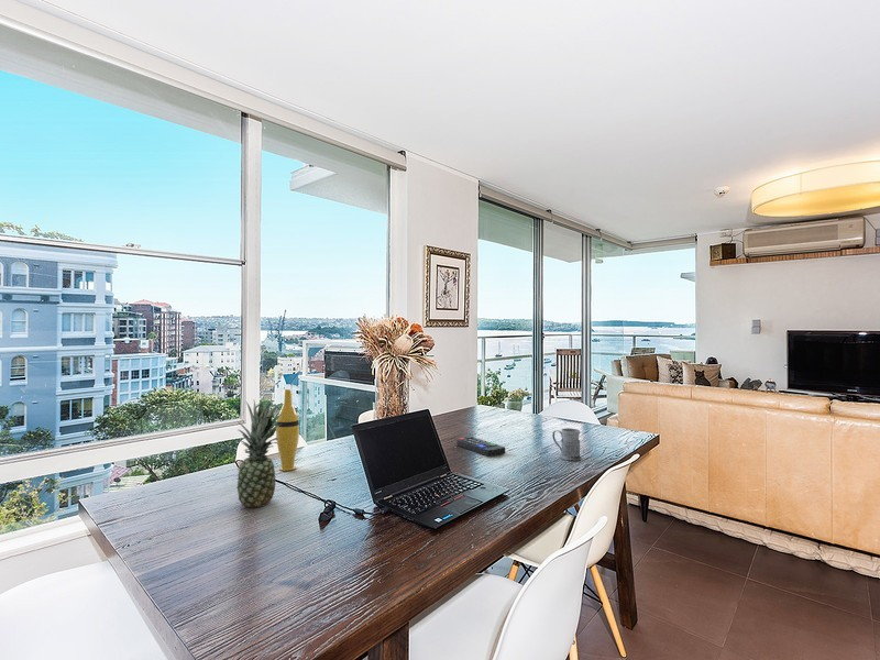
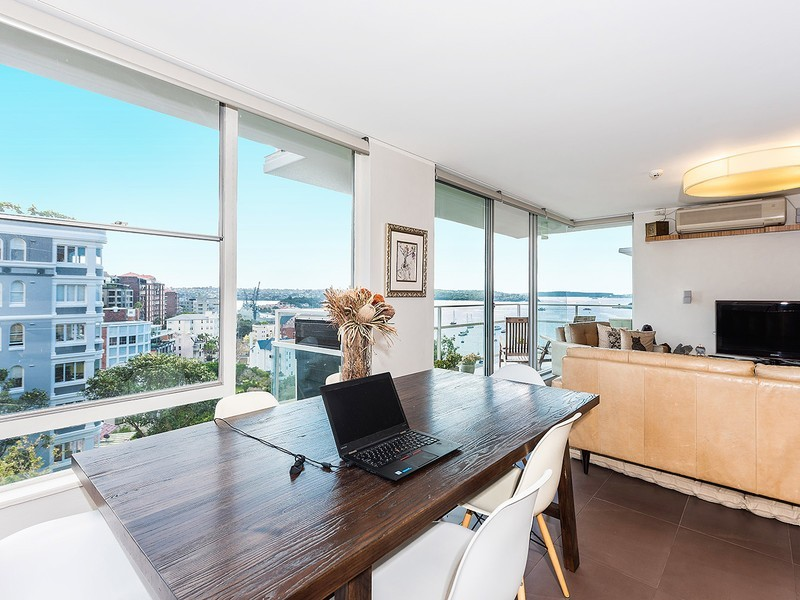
- mug (565, 442)
- vase (287, 429)
- remote control (480, 446)
- fruit (258, 450)
